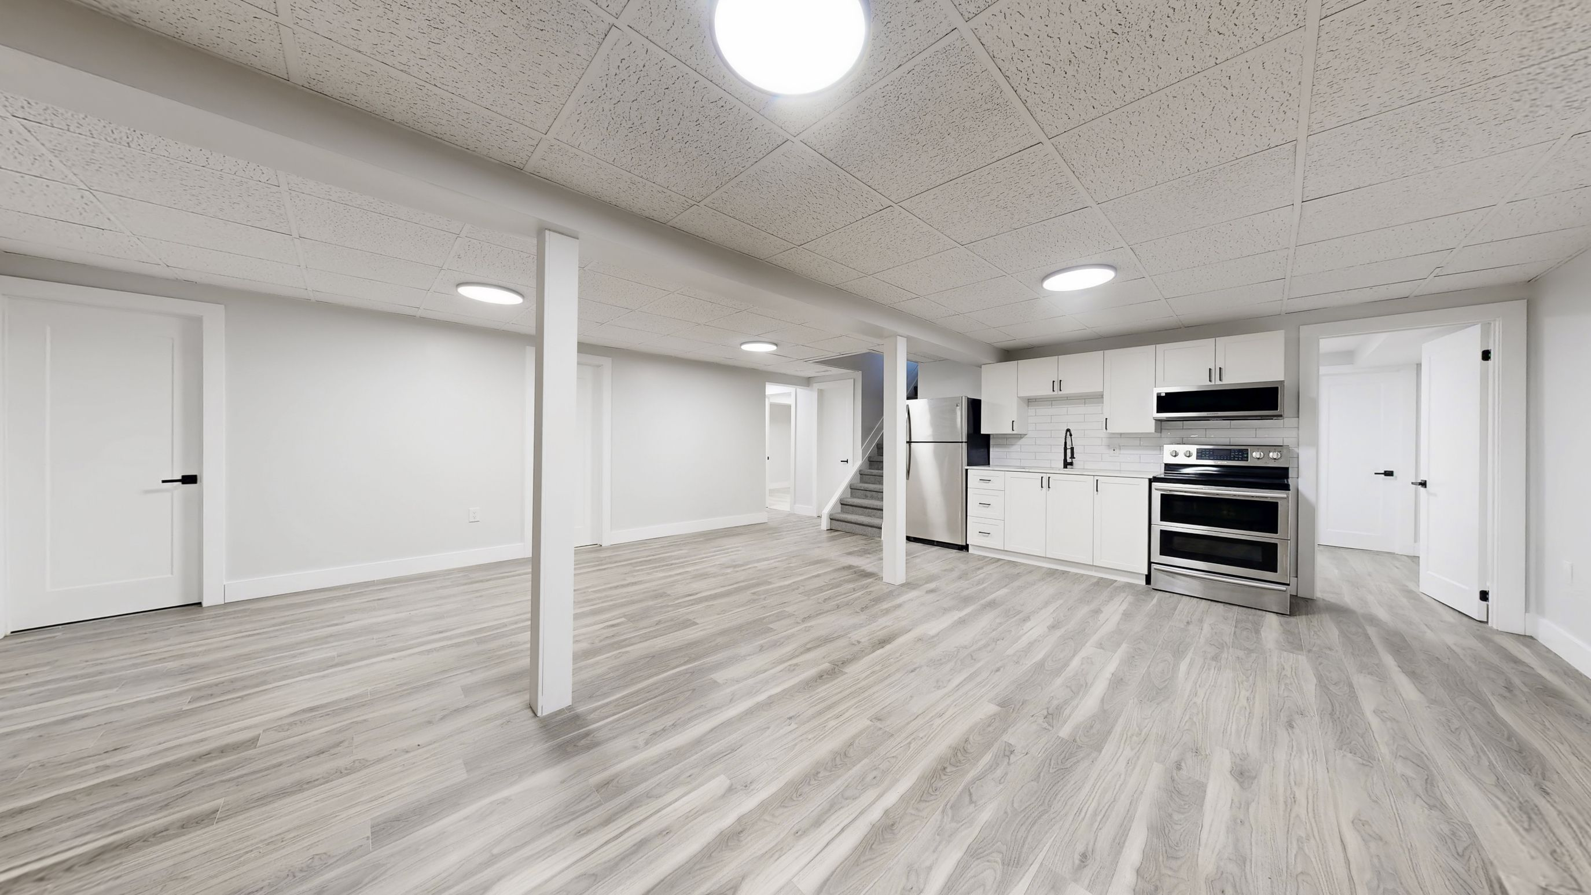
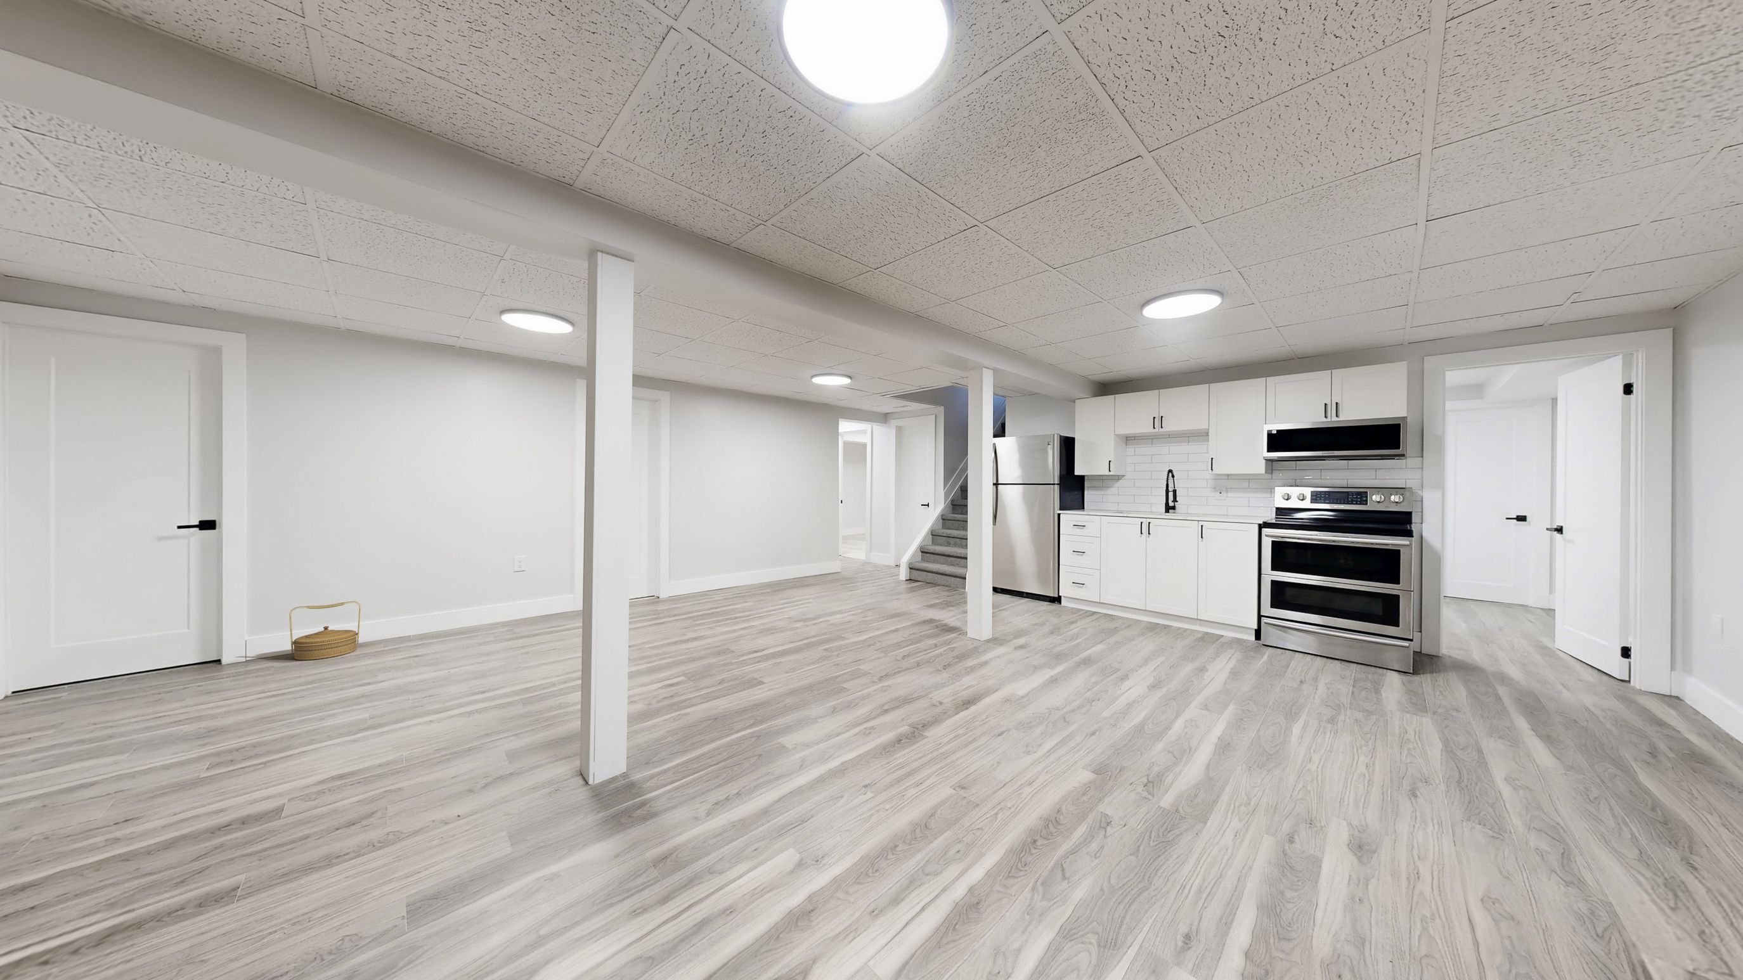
+ basket (326, 628)
